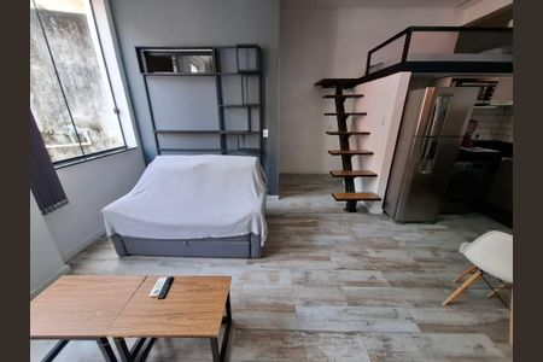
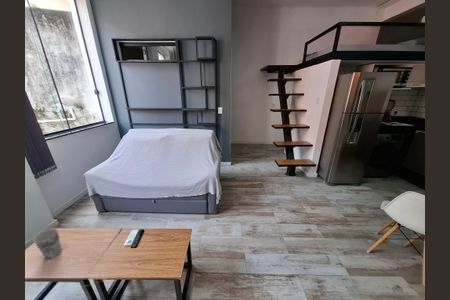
+ cup (49, 244)
